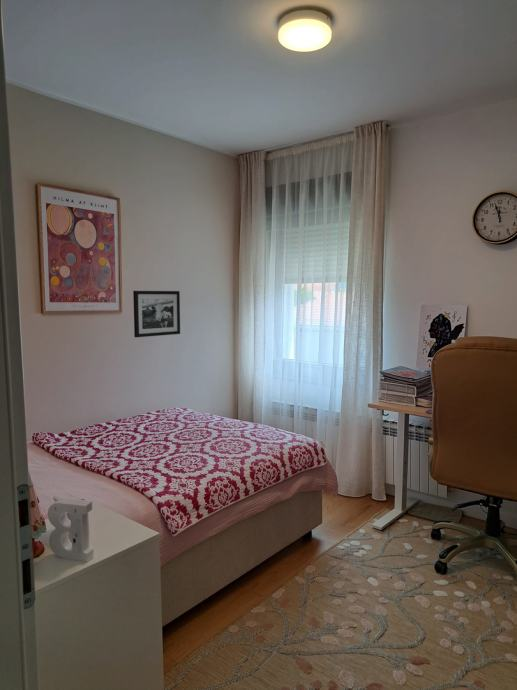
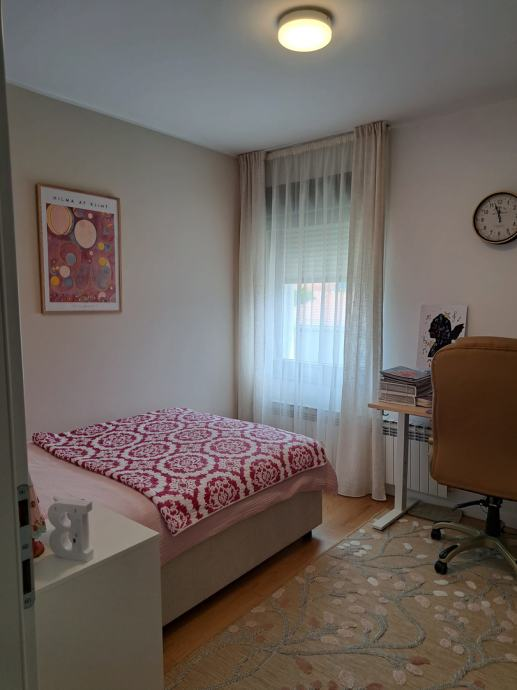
- picture frame (157, 313)
